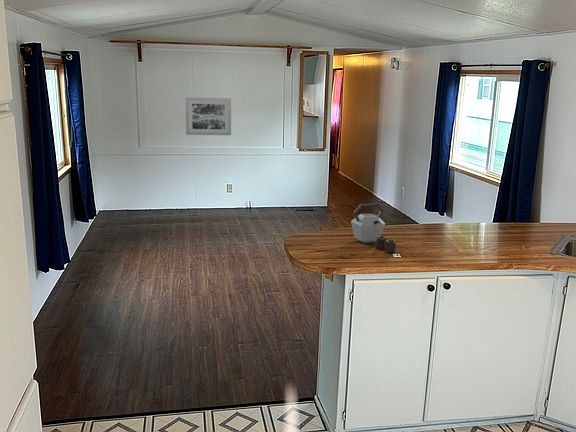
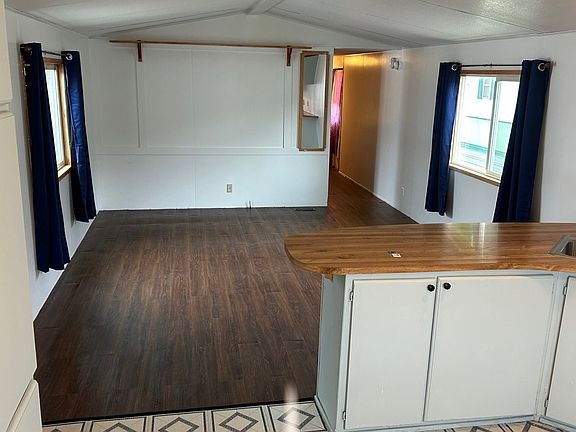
- wall art (208, 116)
- kettle (376, 226)
